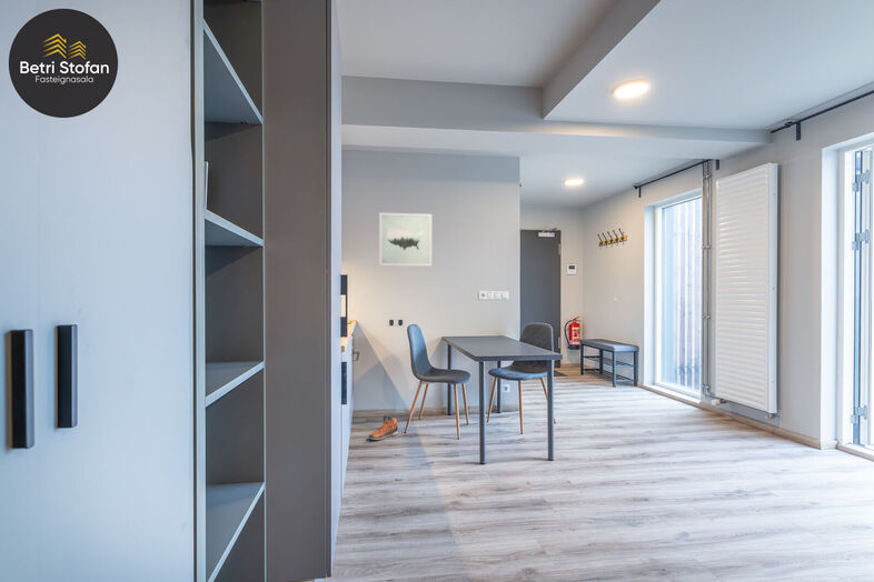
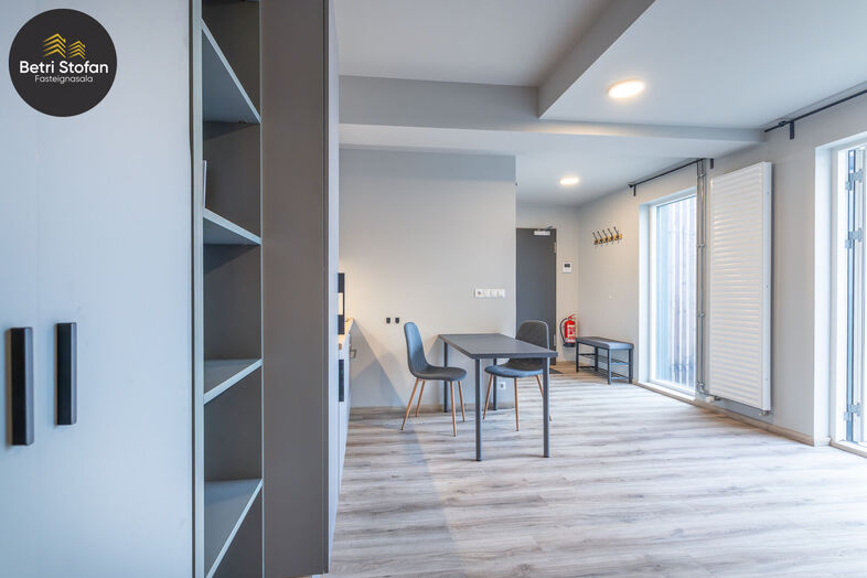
- wall art (405, 239)
- sneaker (383, 427)
